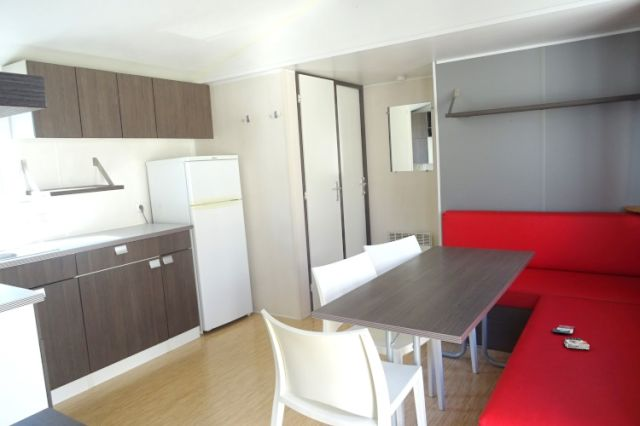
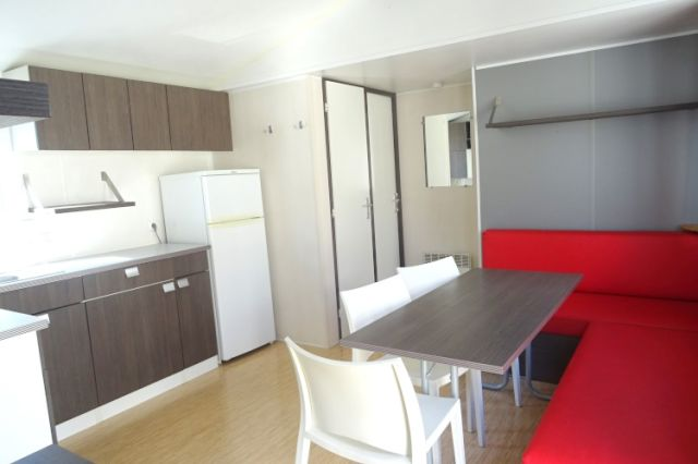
- magazine (568, 332)
